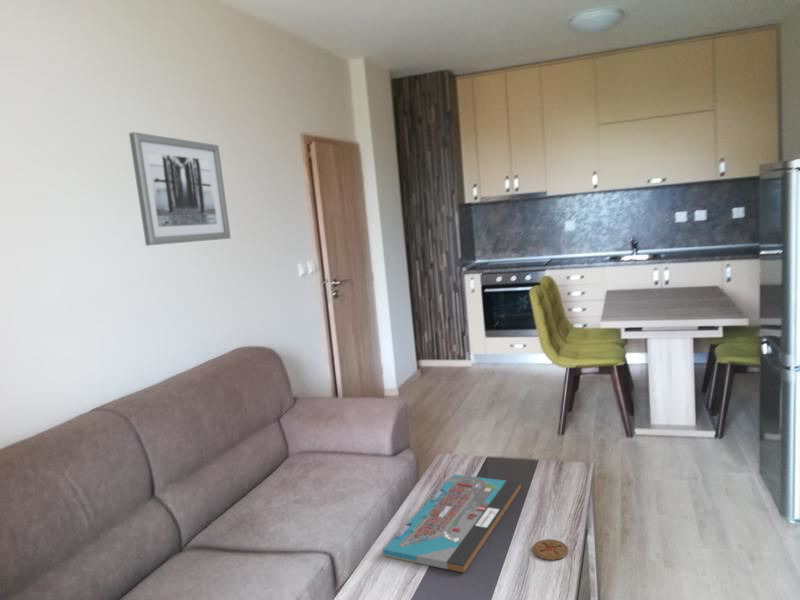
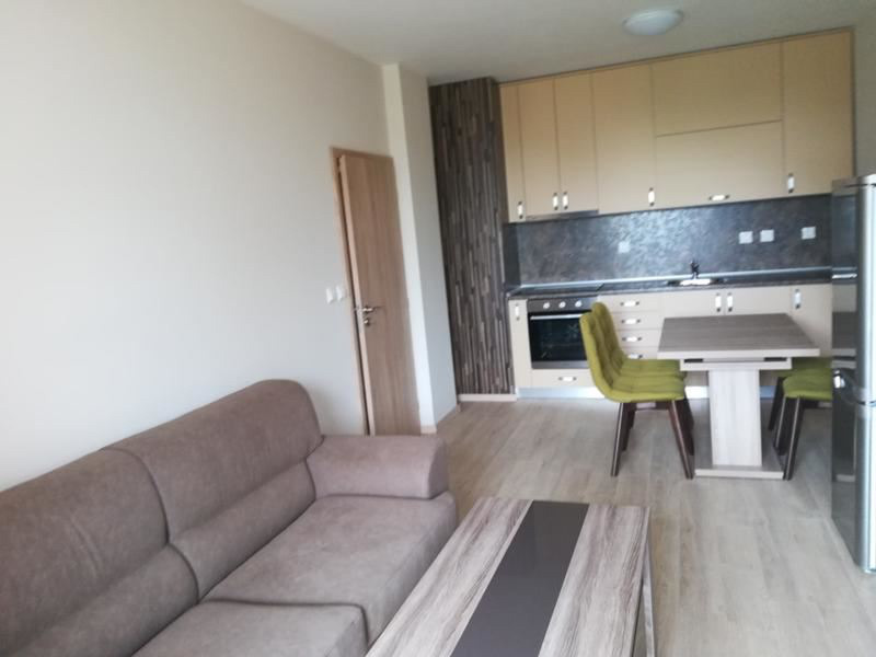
- wall art (185, 191)
- board game (458, 513)
- coaster (550, 549)
